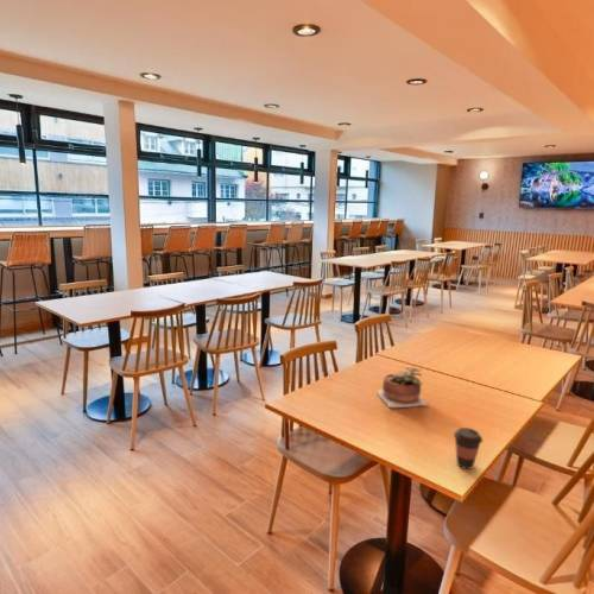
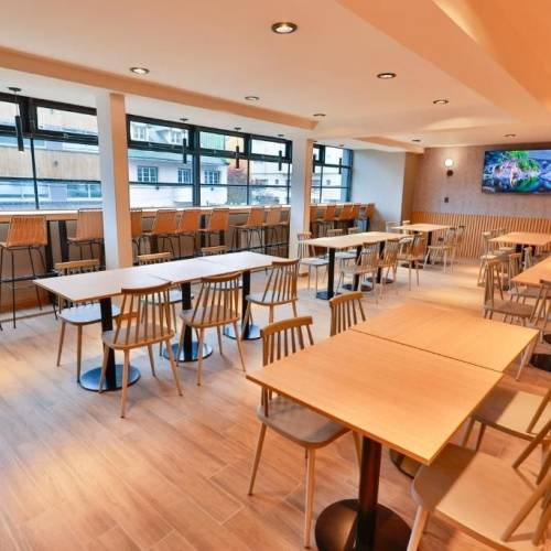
- coffee cup (466, 448)
- succulent plant (402, 383)
